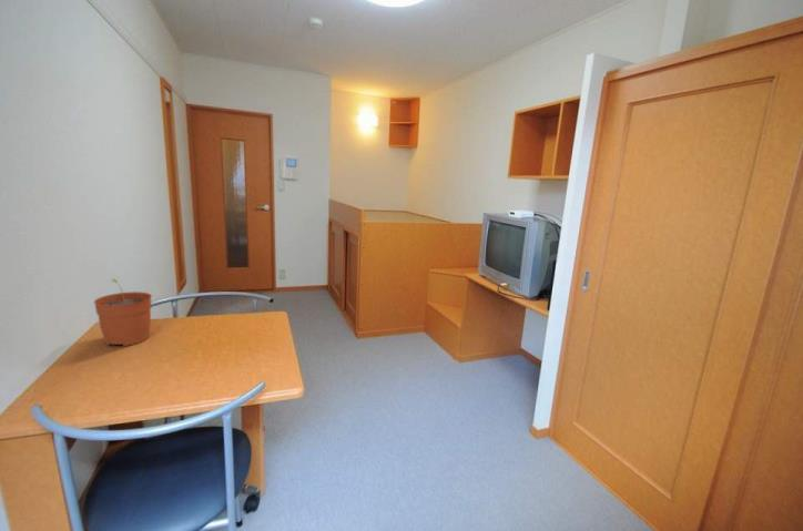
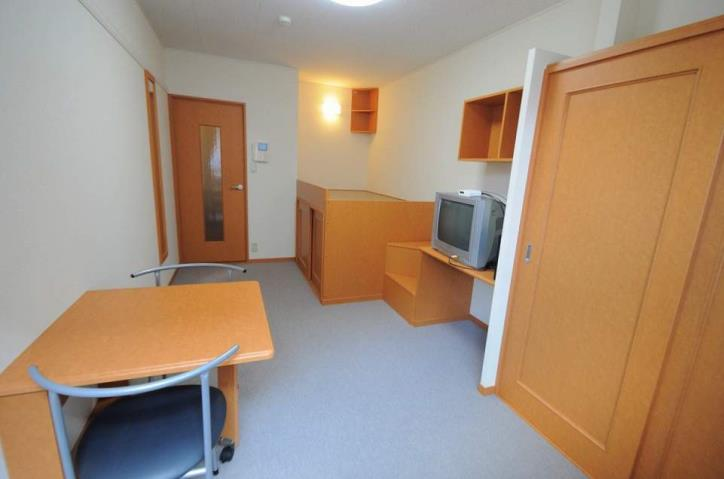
- plant pot (124, 308)
